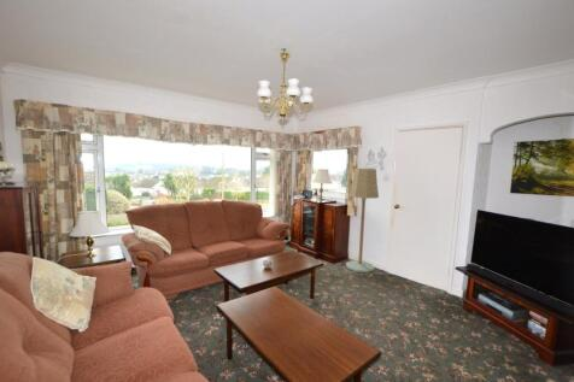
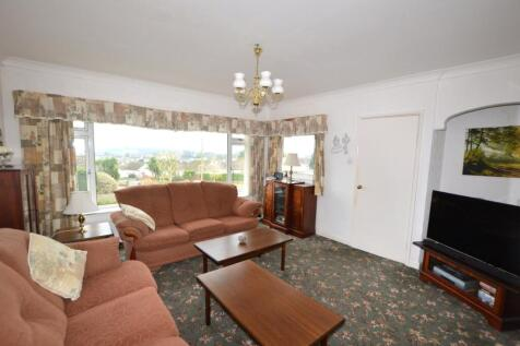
- floor lamp (362, 218)
